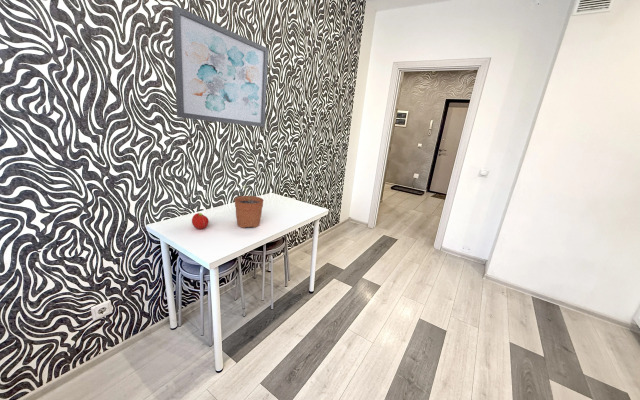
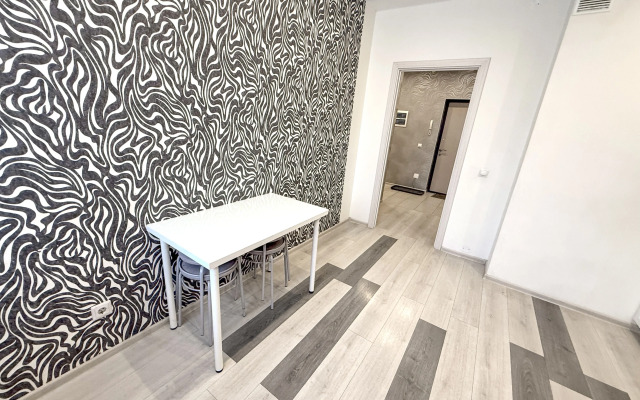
- wall art (227, 78)
- plant pot (249, 205)
- fruit (200, 220)
